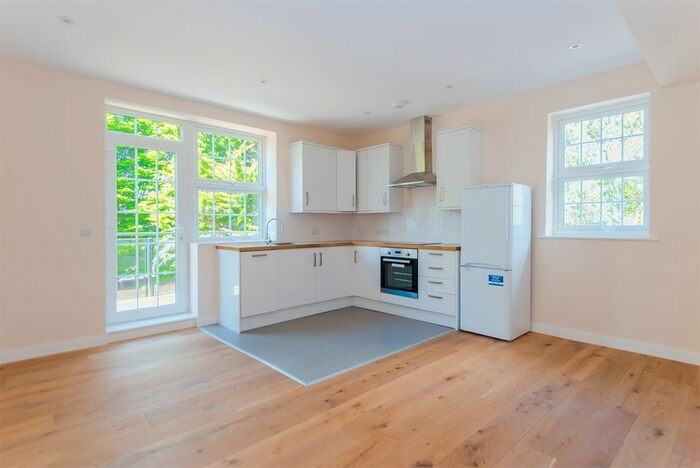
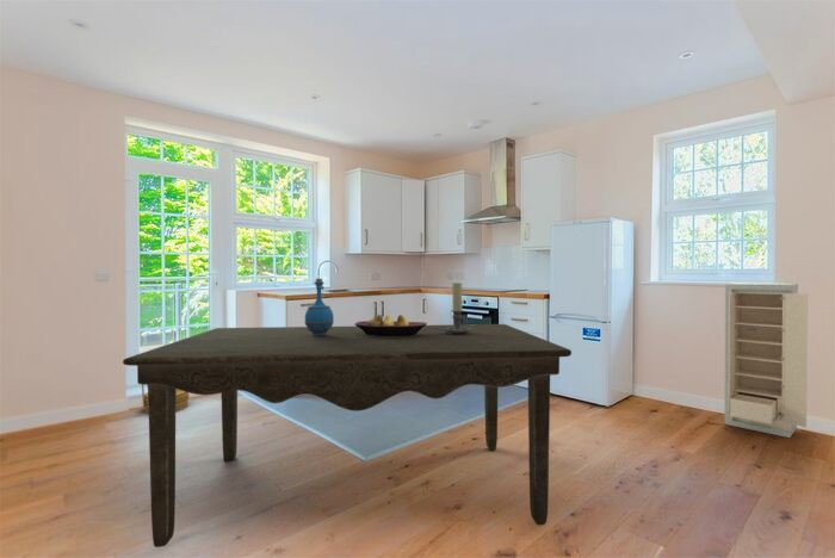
+ basket (177, 389)
+ bottle (318, 306)
+ dining table (361, 409)
+ storage cabinet (766, 356)
+ candle holder (454, 306)
+ fruit bowl (390, 323)
